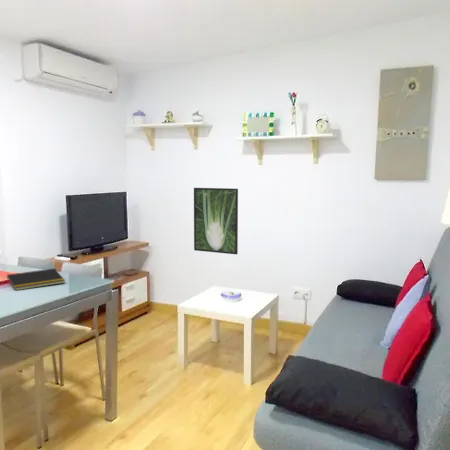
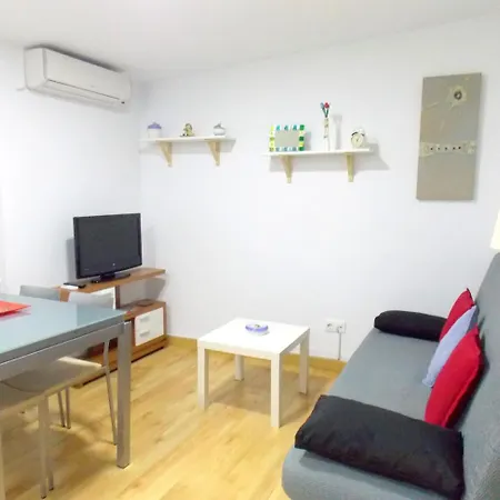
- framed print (215, 220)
- notepad (36, 278)
